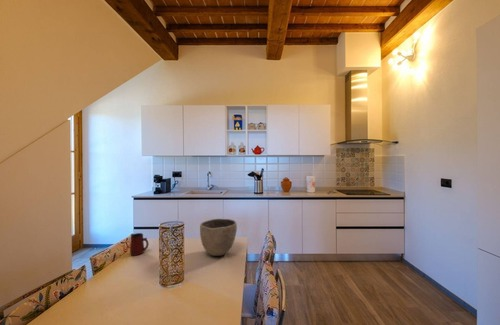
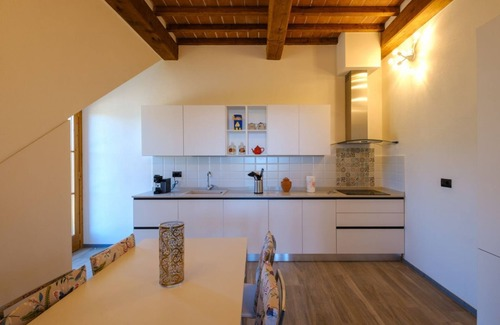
- mug (139, 243)
- bowl (218, 238)
